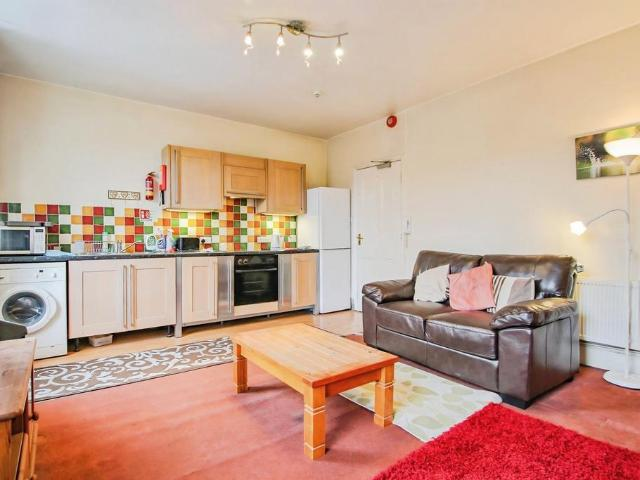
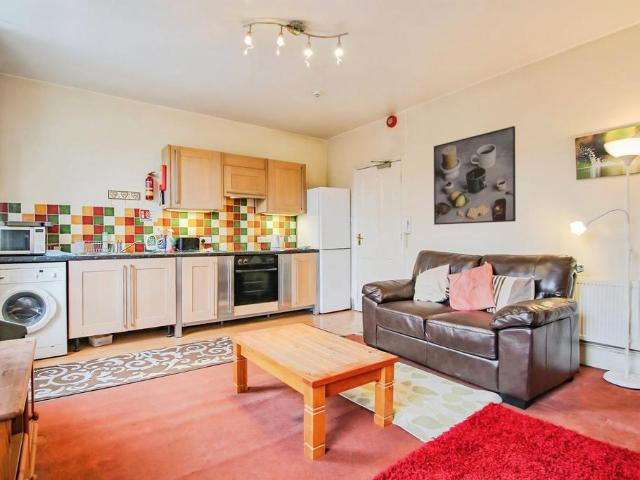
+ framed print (470, 180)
